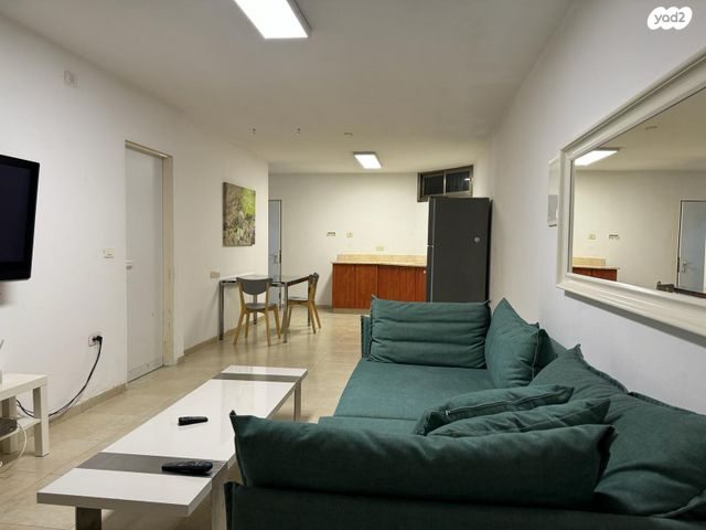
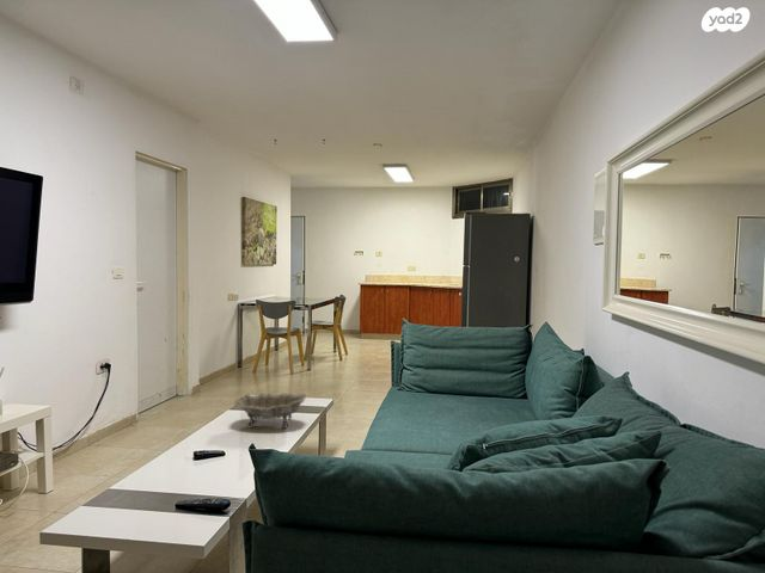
+ decorative bowl (270, 409)
